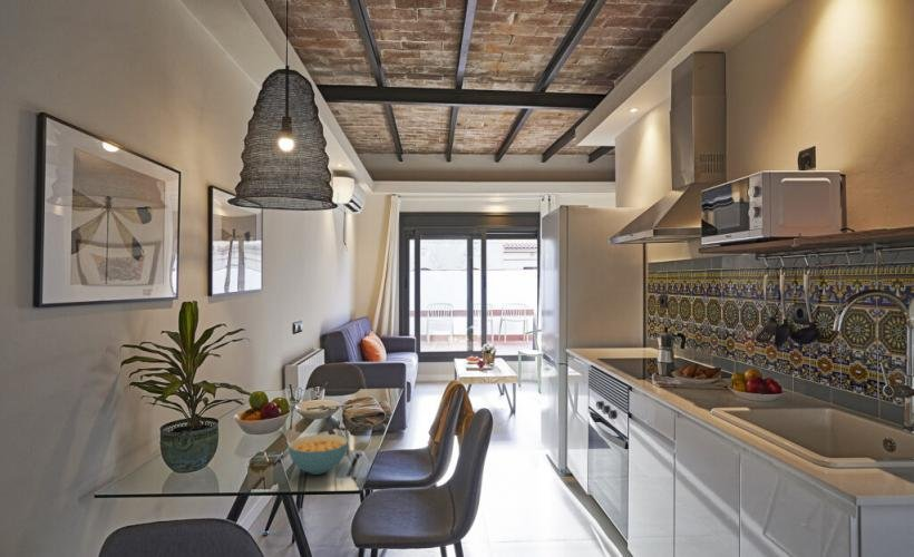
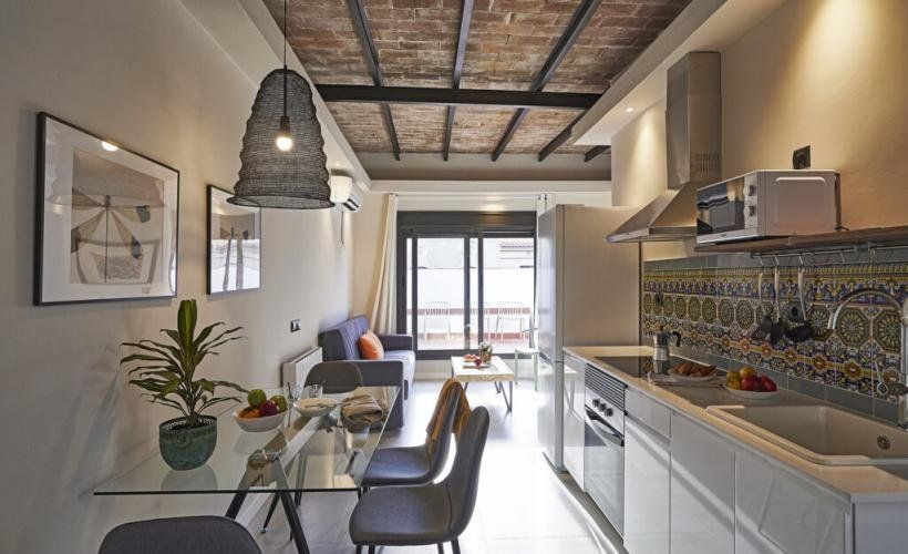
- cereal bowl (318, 457)
